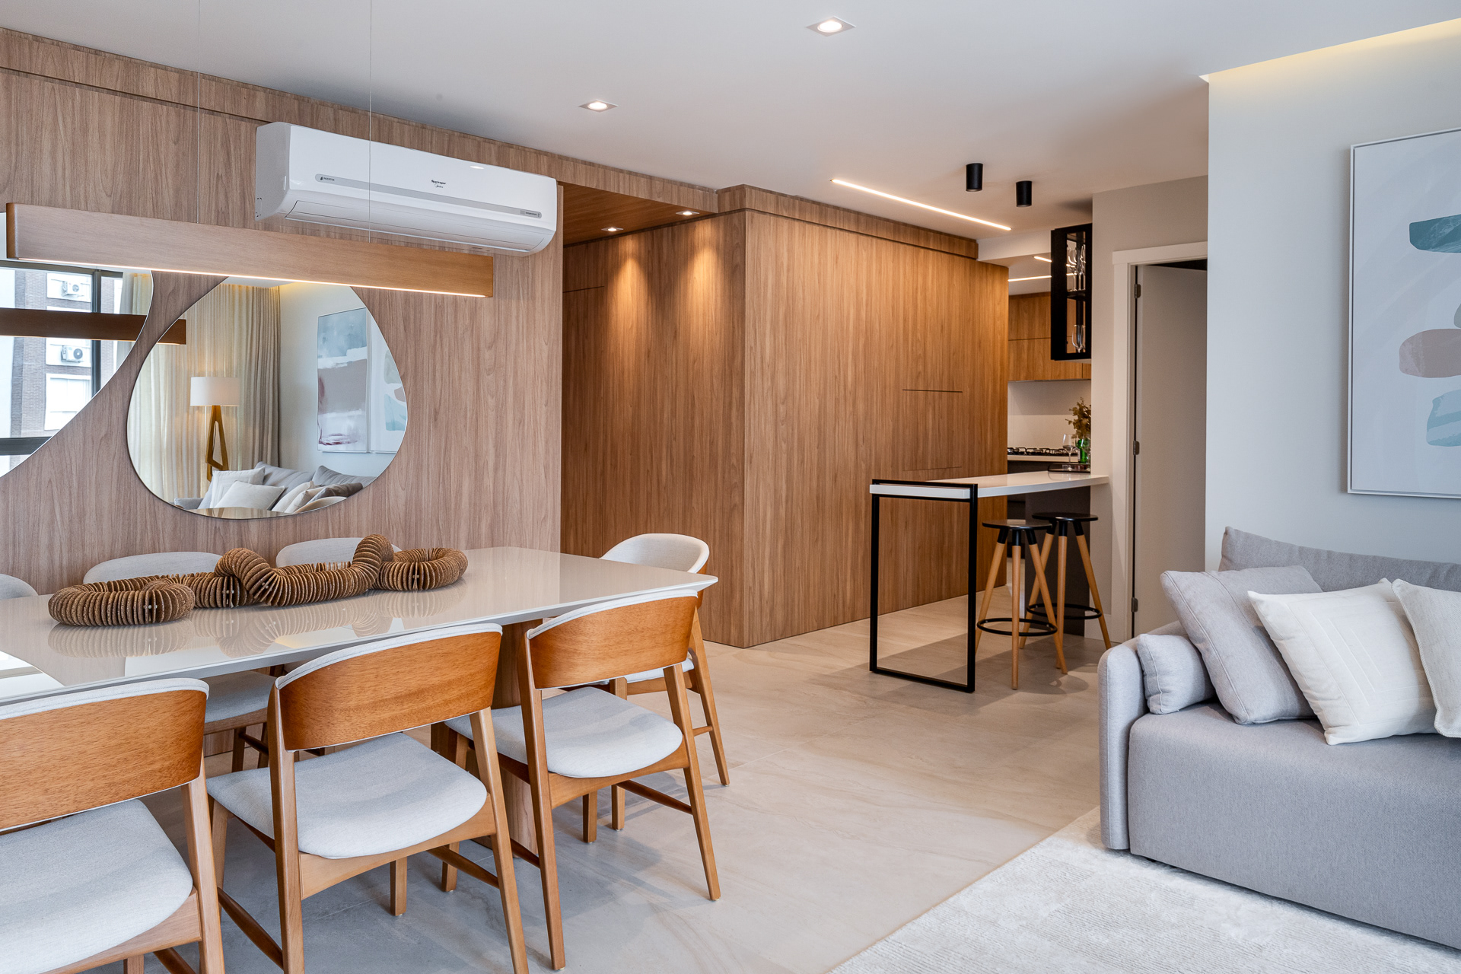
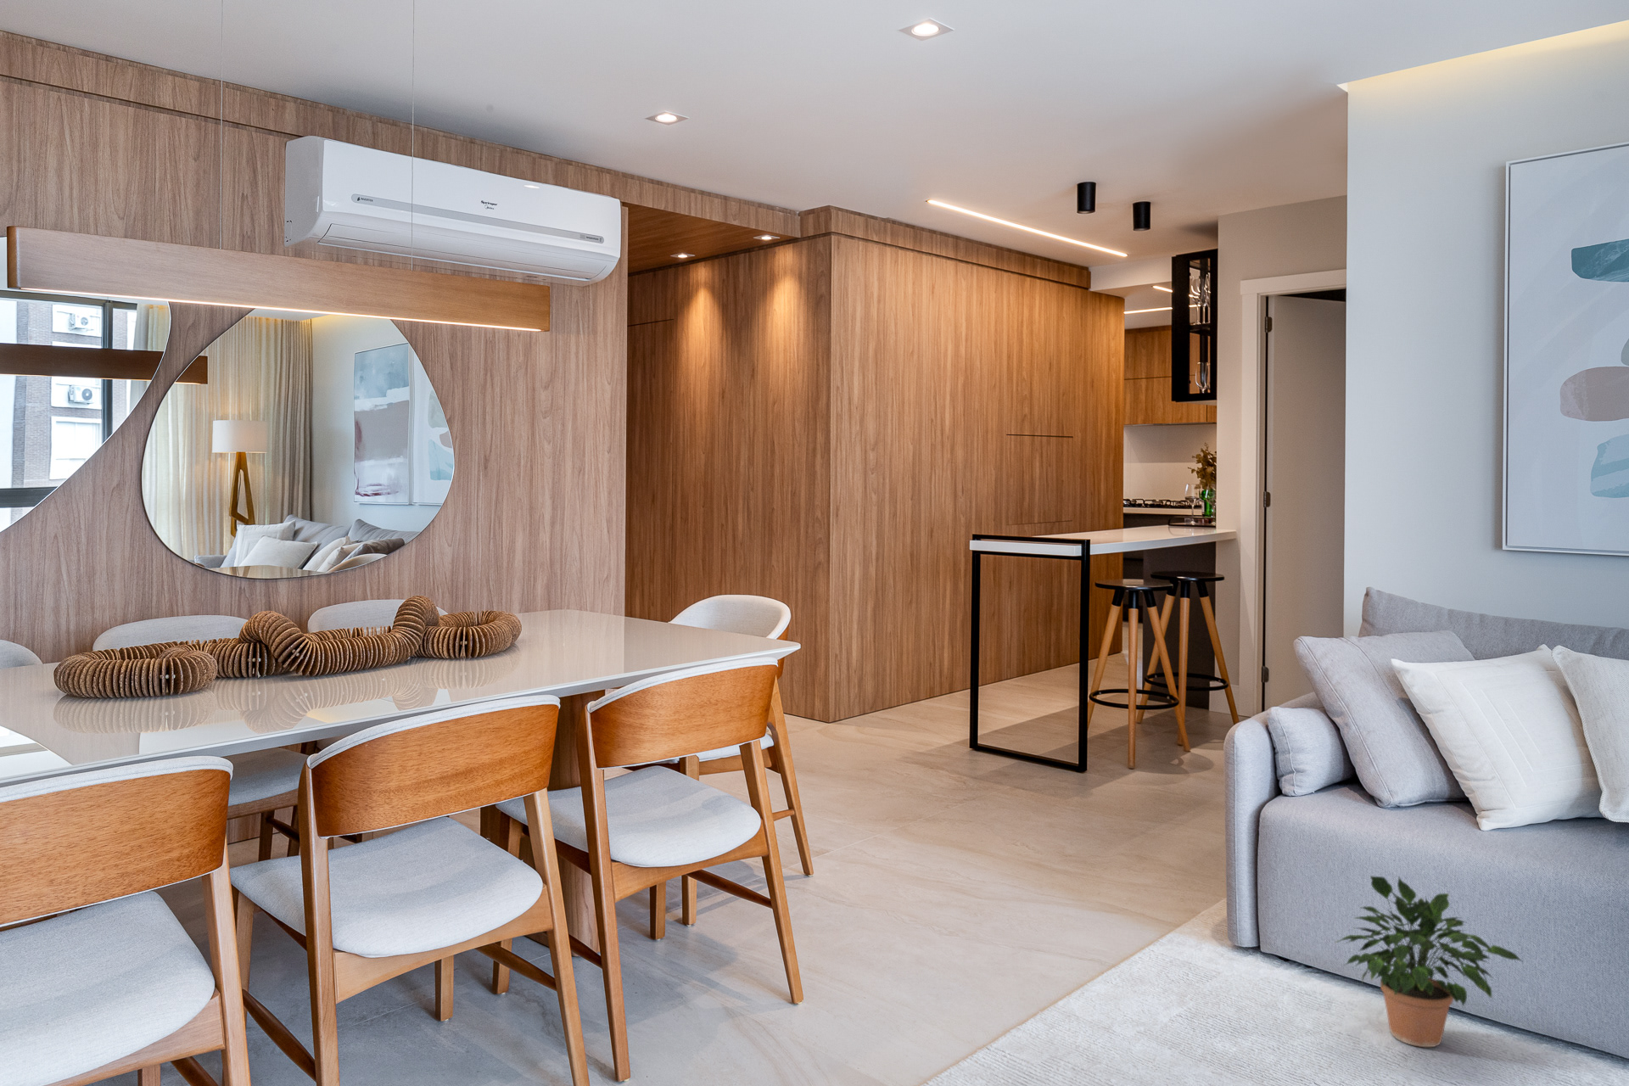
+ potted plant (1430, 961)
